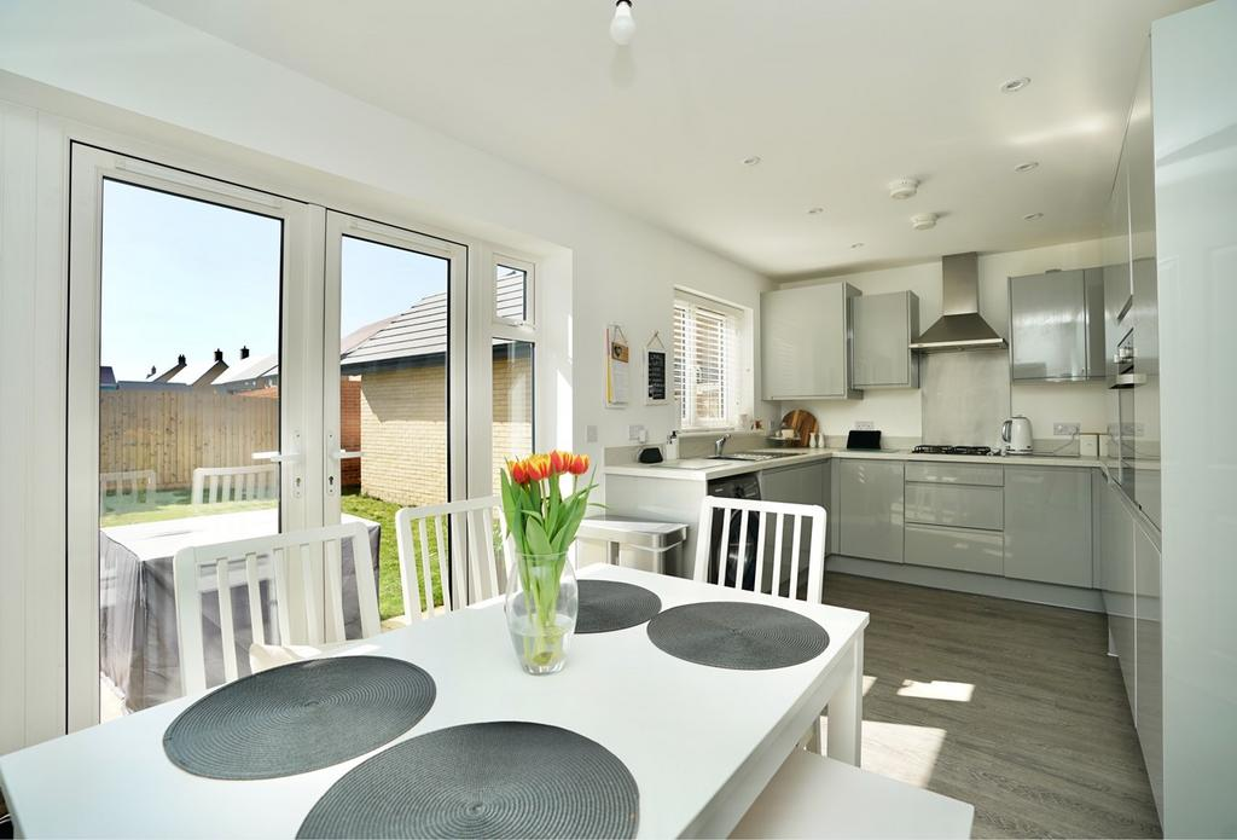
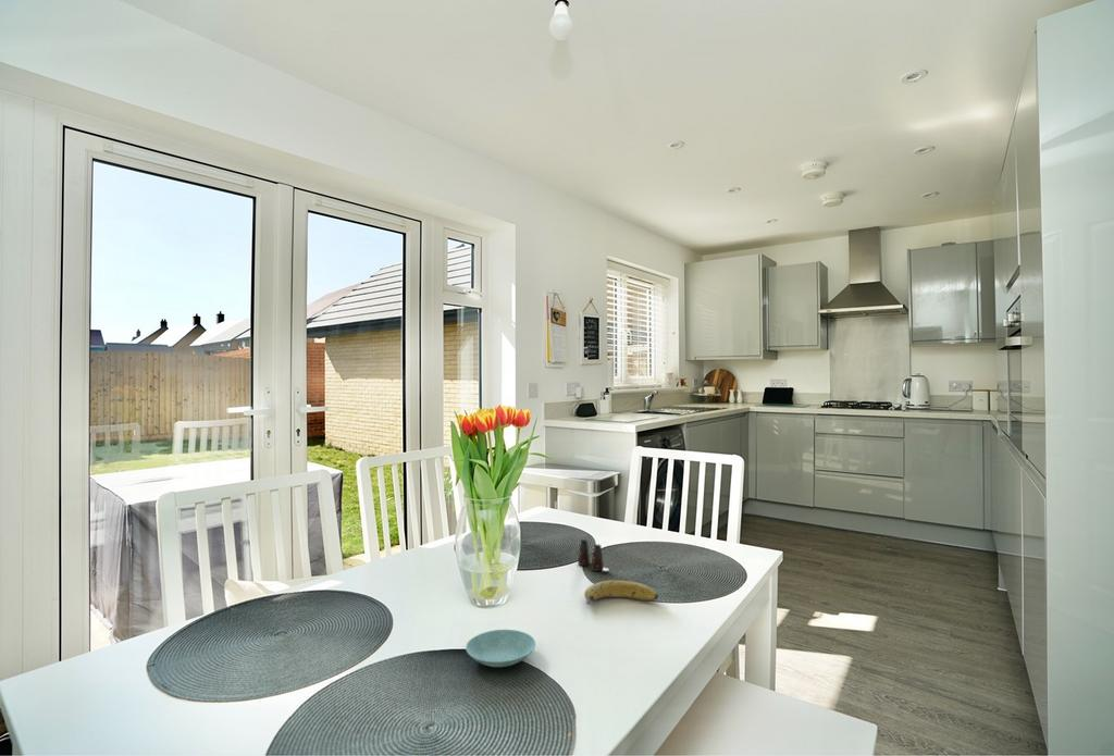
+ saucer (500, 650)
+ fruit (620, 592)
+ salt shaker (593, 555)
